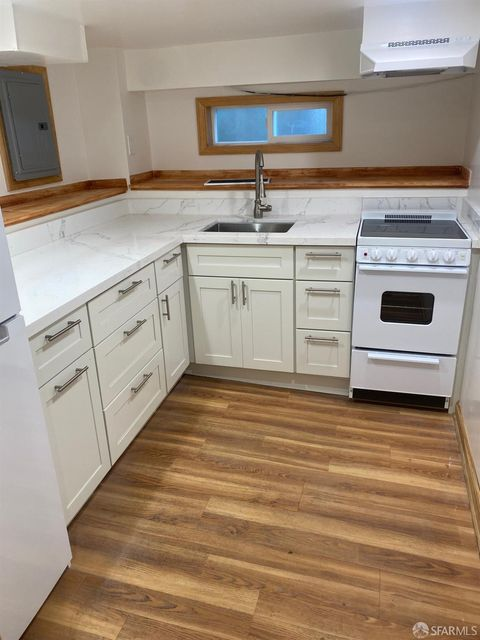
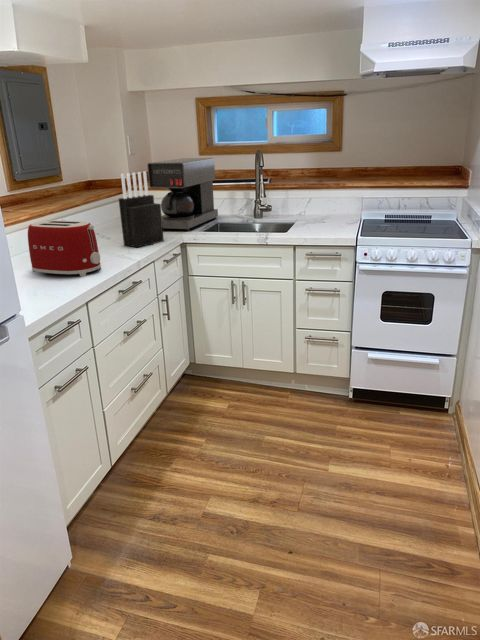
+ knife block (142, 209)
+ toaster (64, 247)
+ coffee maker (184, 192)
